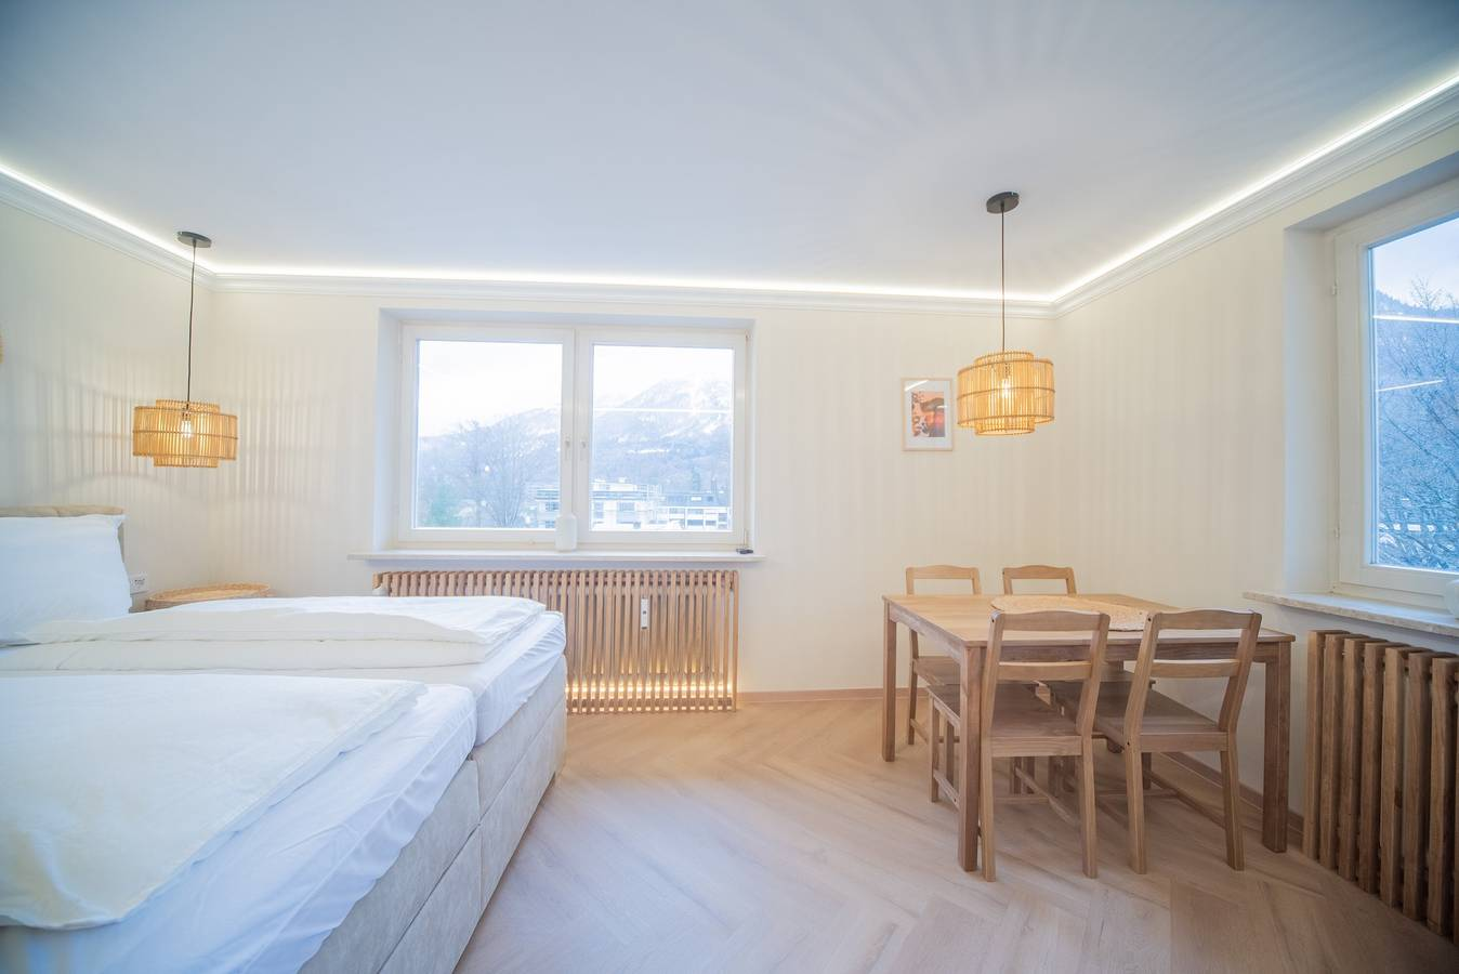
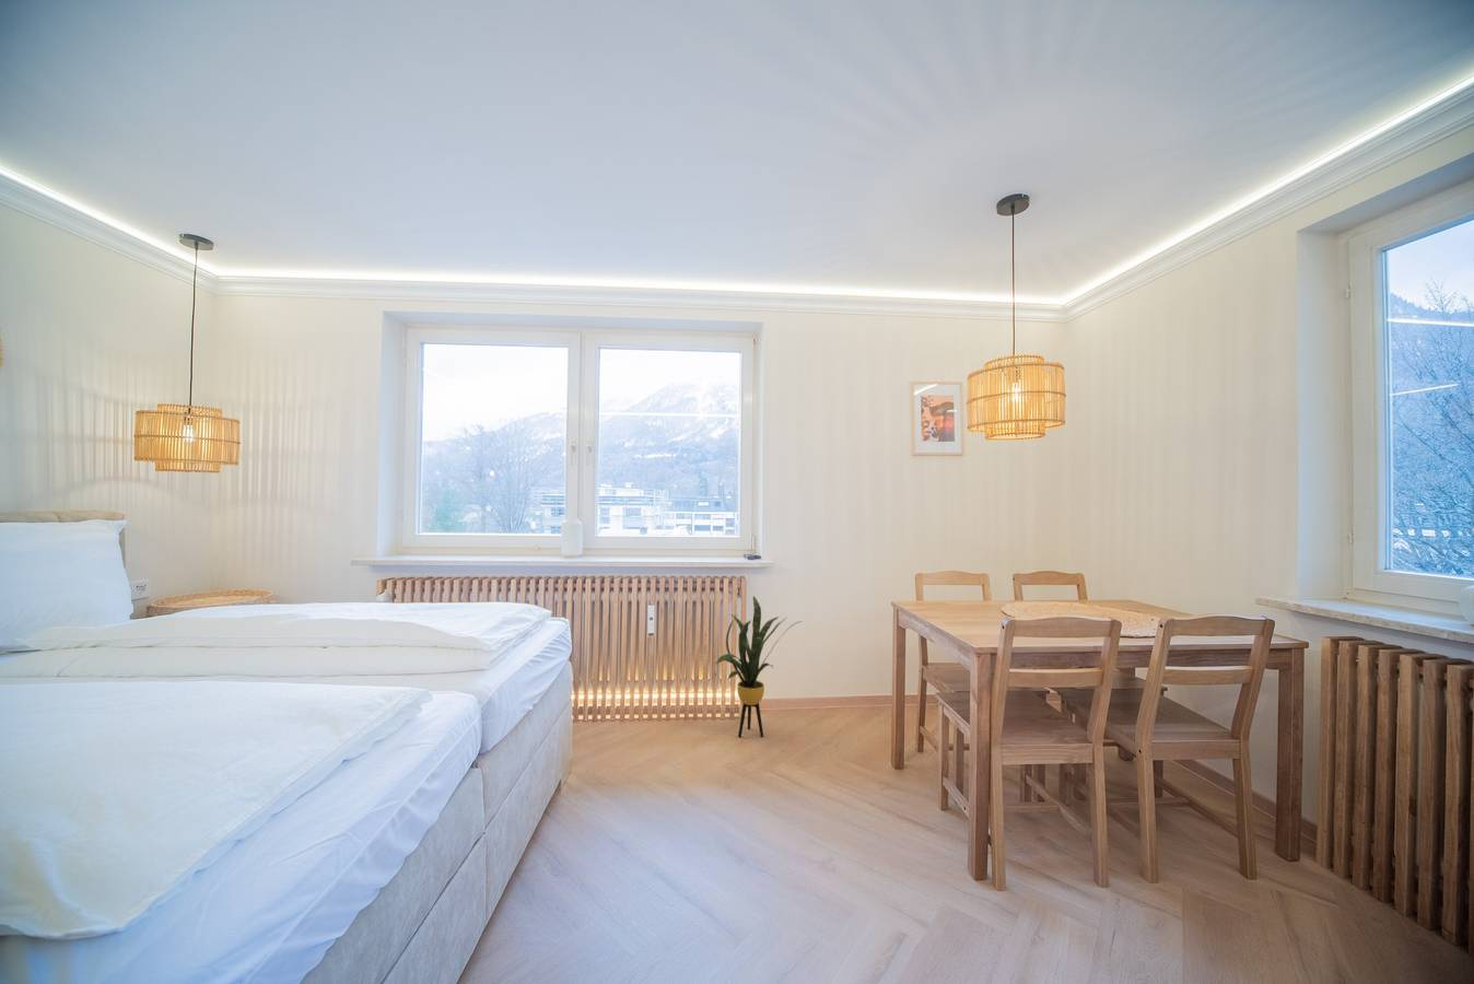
+ house plant (756, 668)
